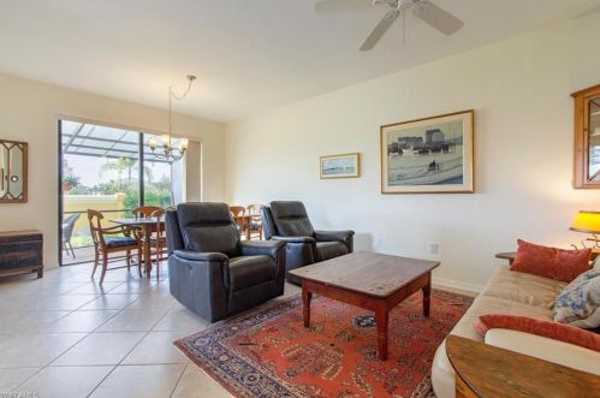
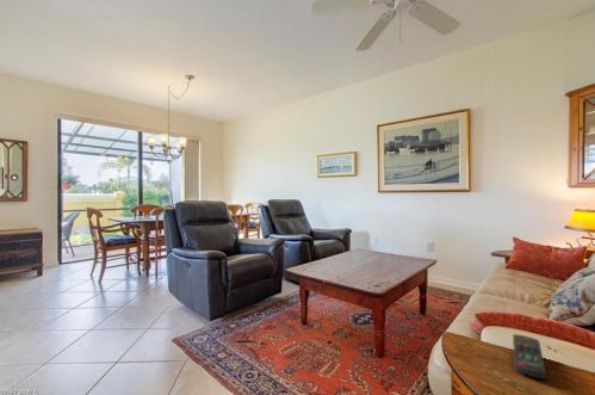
+ remote control (527, 353)
